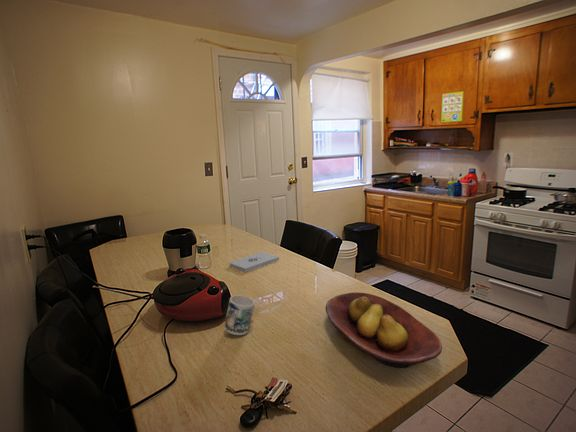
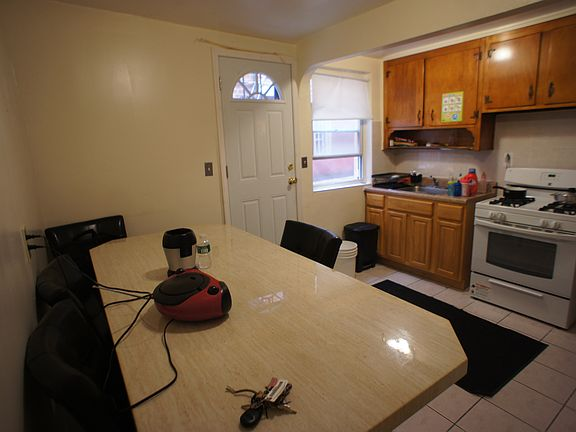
- notepad (254, 261)
- mug (240, 312)
- fruit bowl (376, 322)
